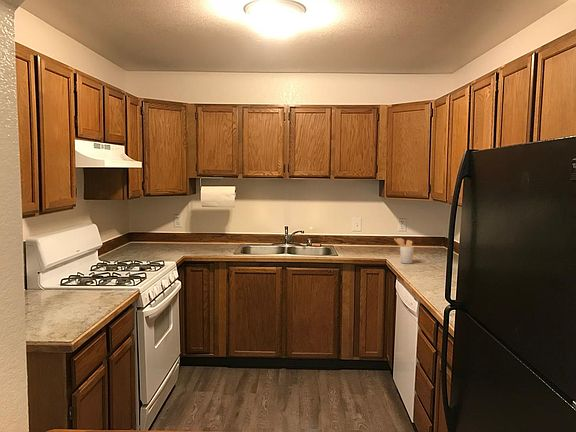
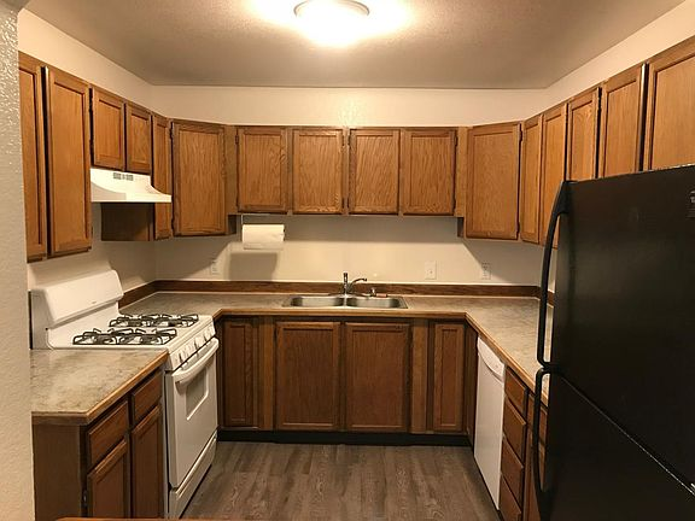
- utensil holder (403, 250)
